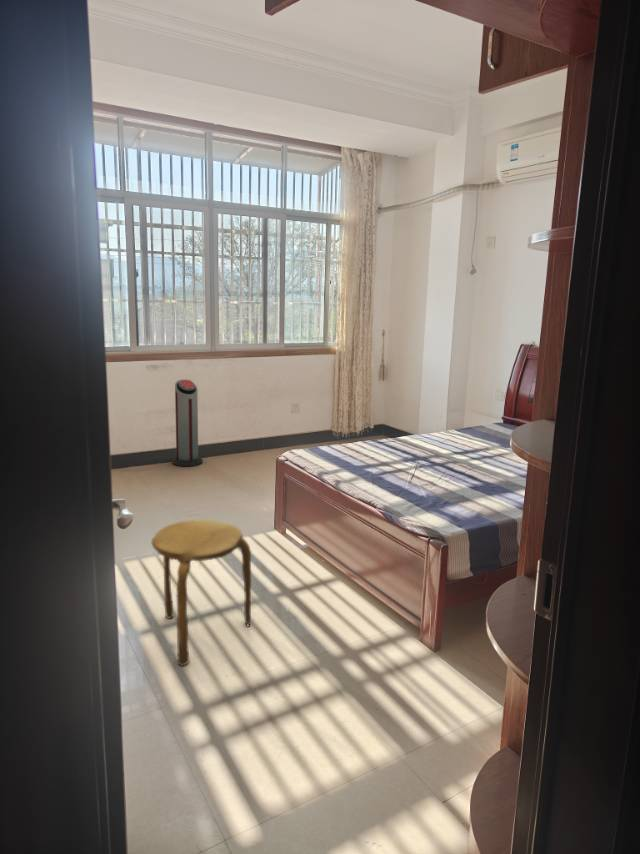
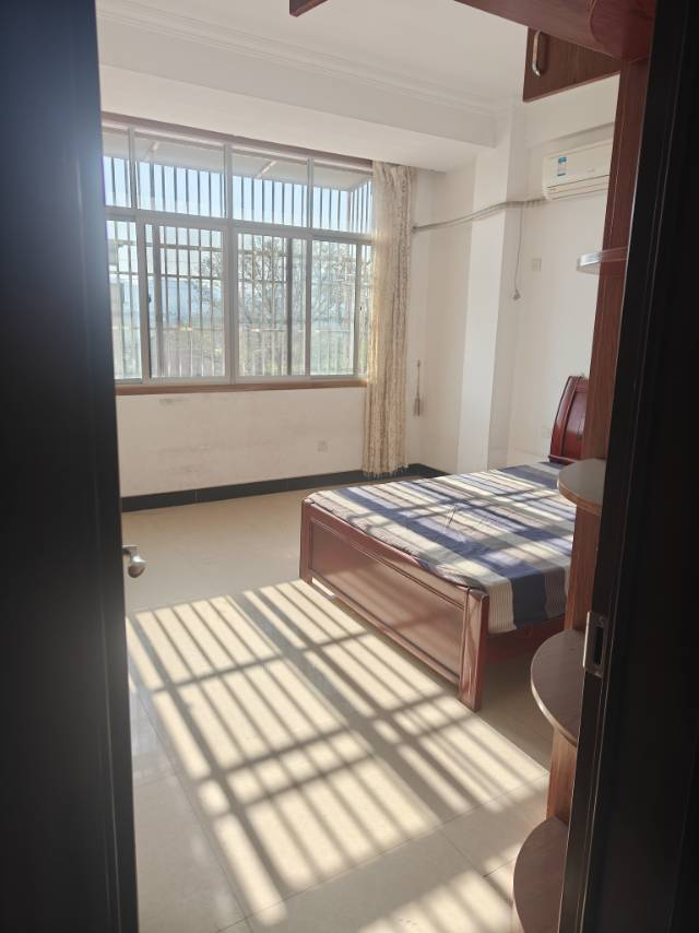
- stool (186, 584)
- air purifier (186, 421)
